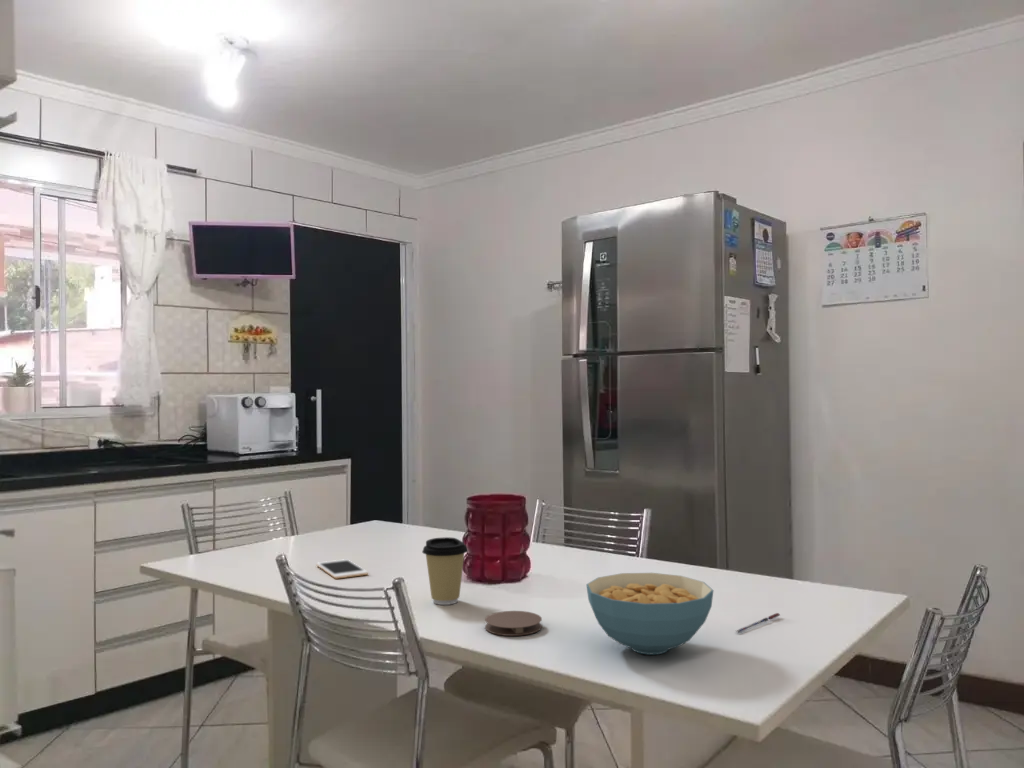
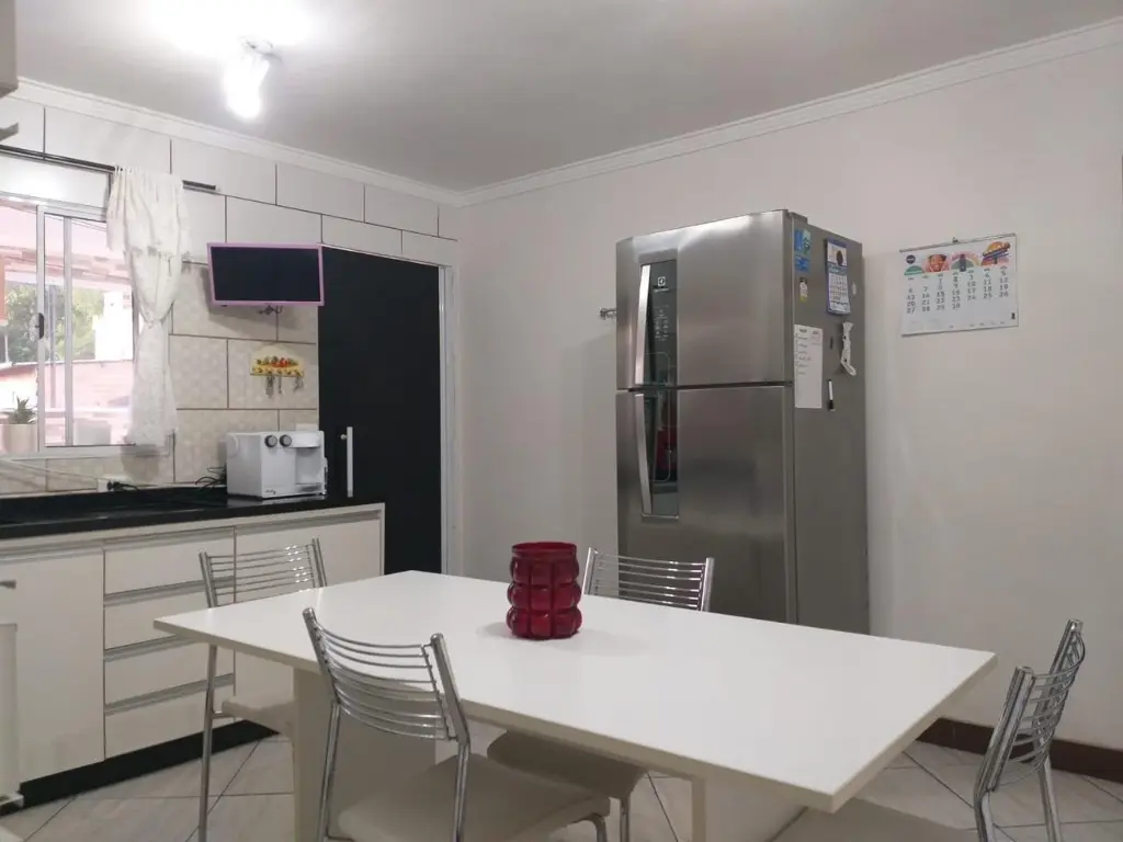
- cell phone (341, 568)
- coffee cup (445, 571)
- pen (758, 622)
- coaster (513, 622)
- cereal bowl (649, 617)
